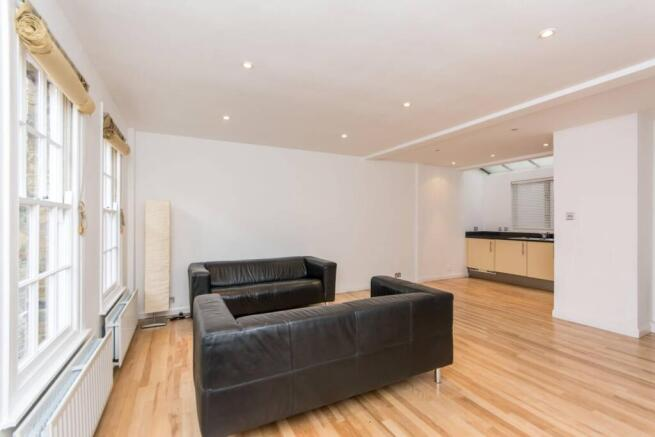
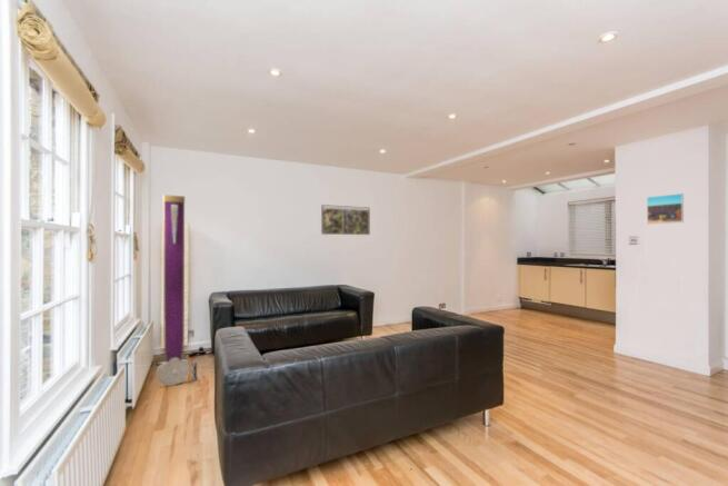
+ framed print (346, 220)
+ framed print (665, 209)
+ floor lamp (177, 289)
